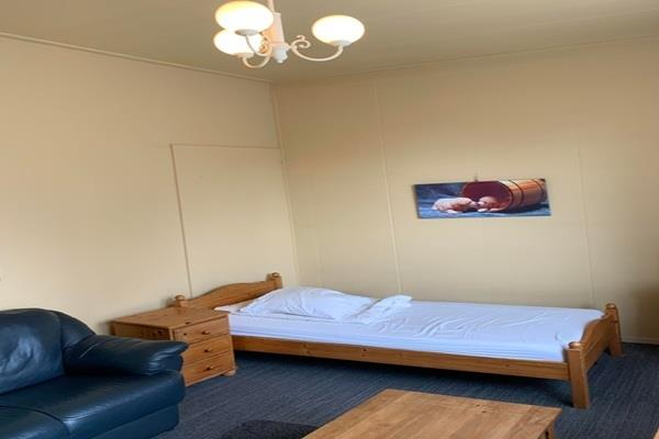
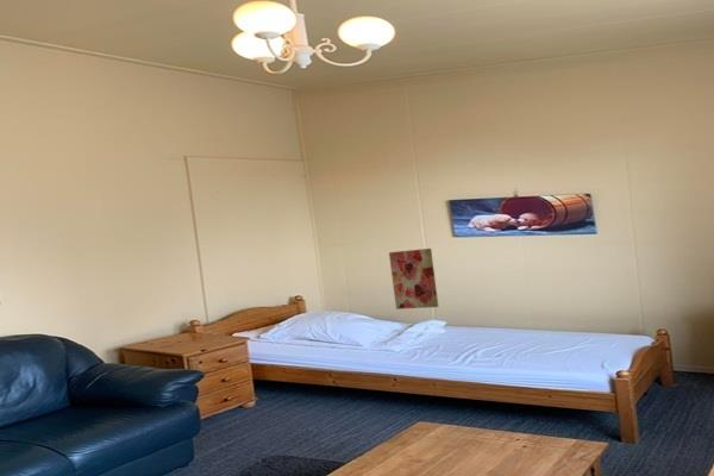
+ wall art (413, 278)
